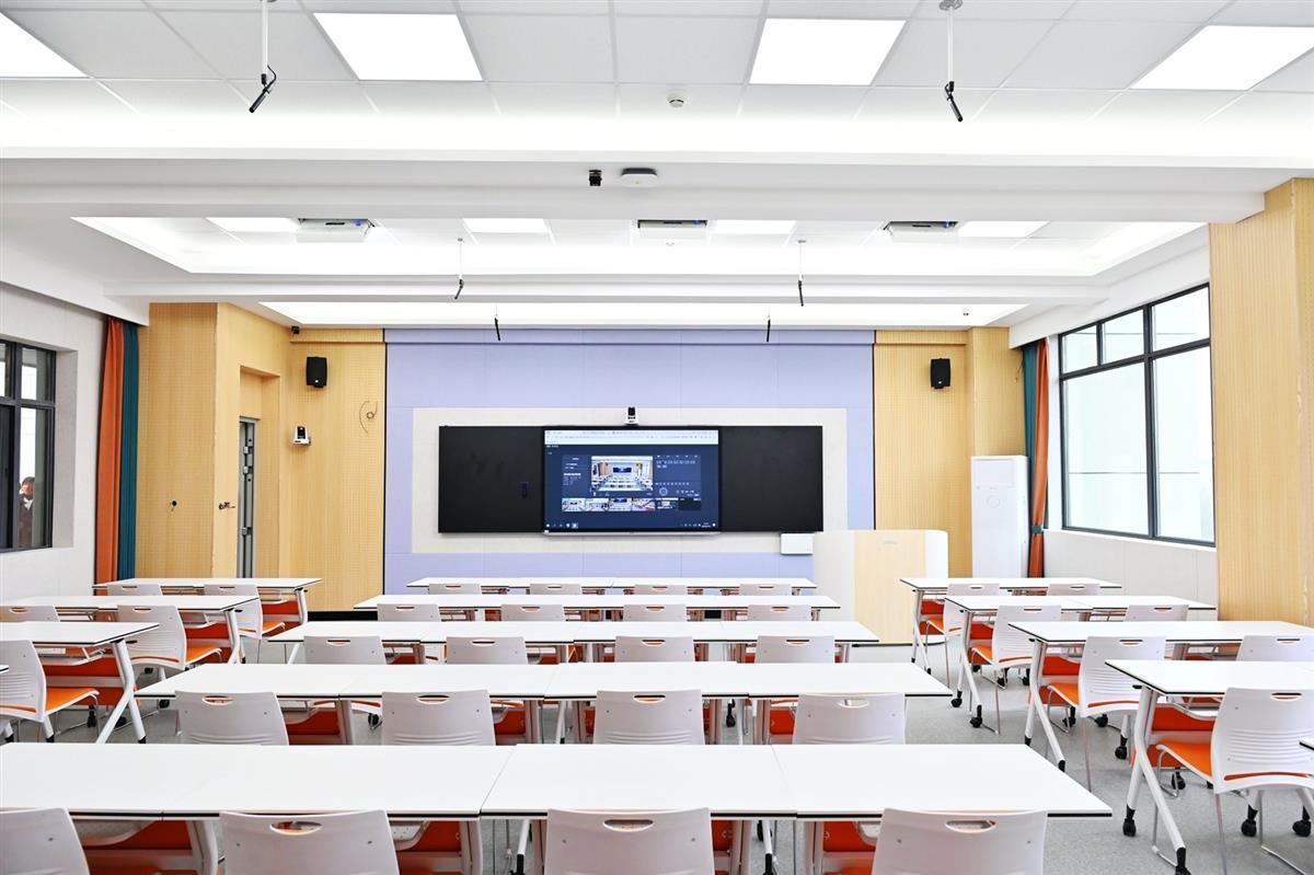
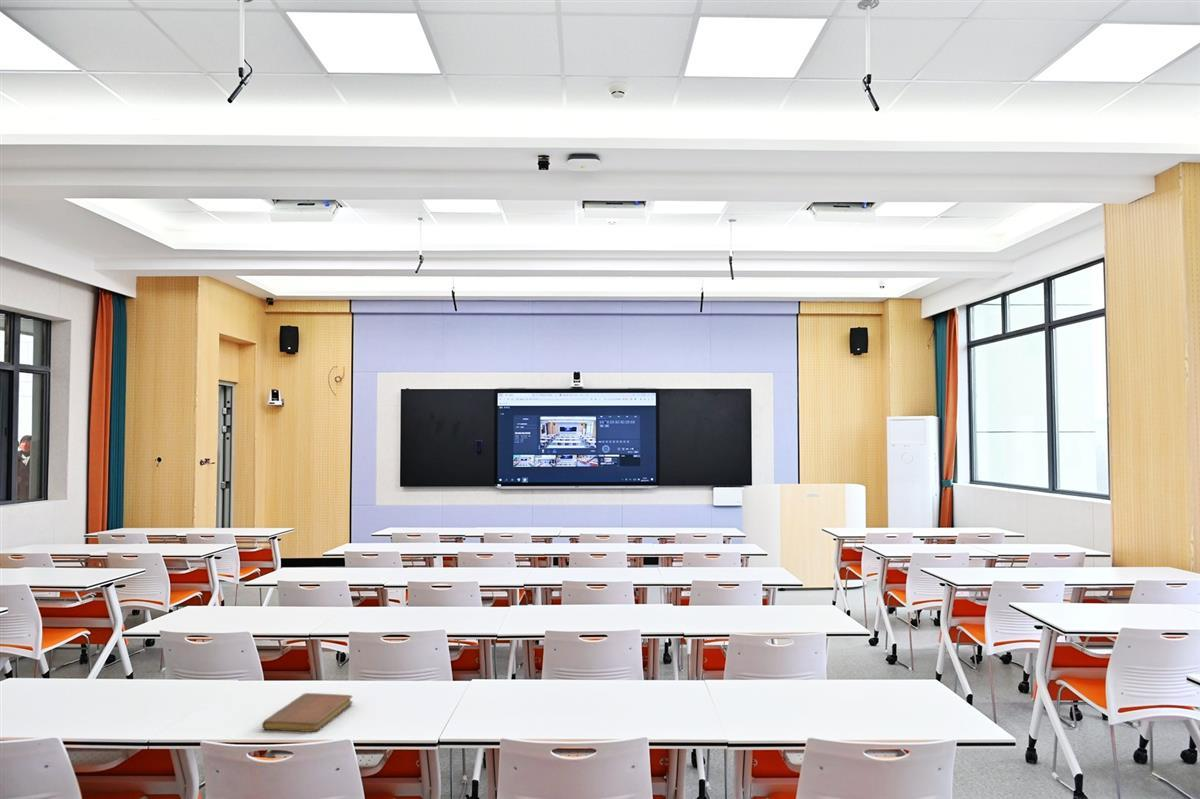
+ notebook (309, 711)
